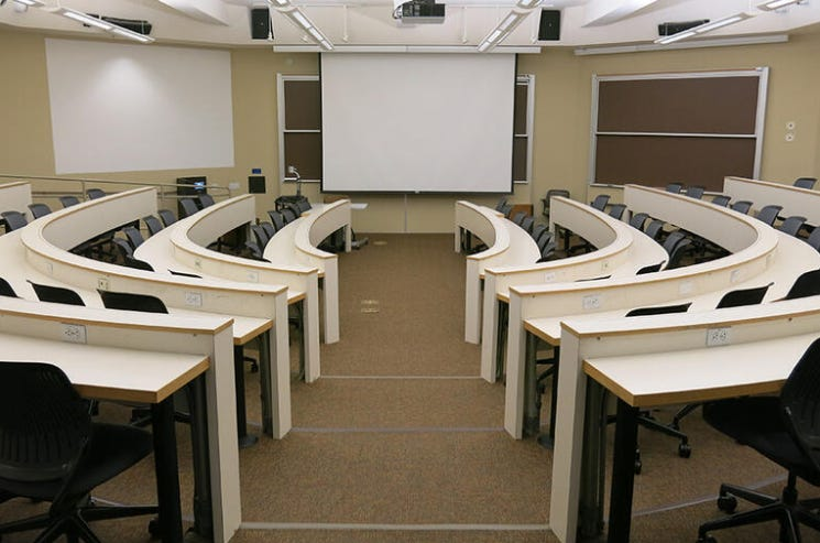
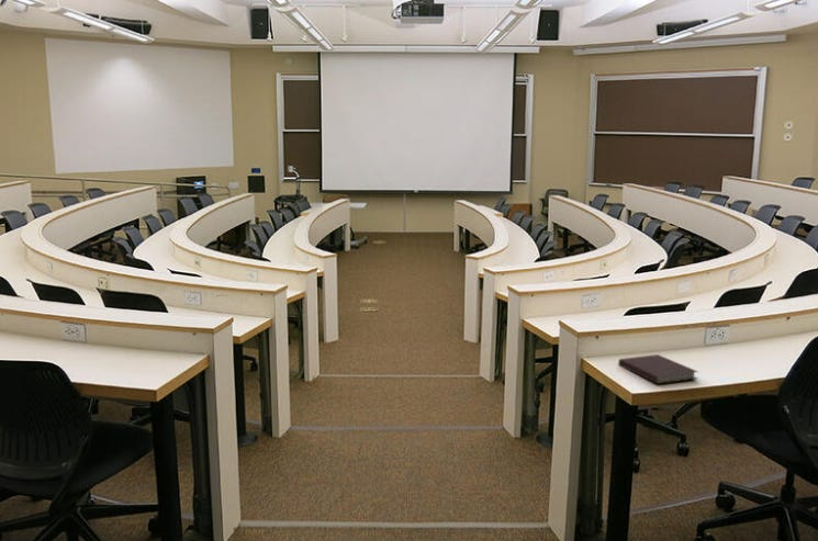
+ notebook (657, 368)
